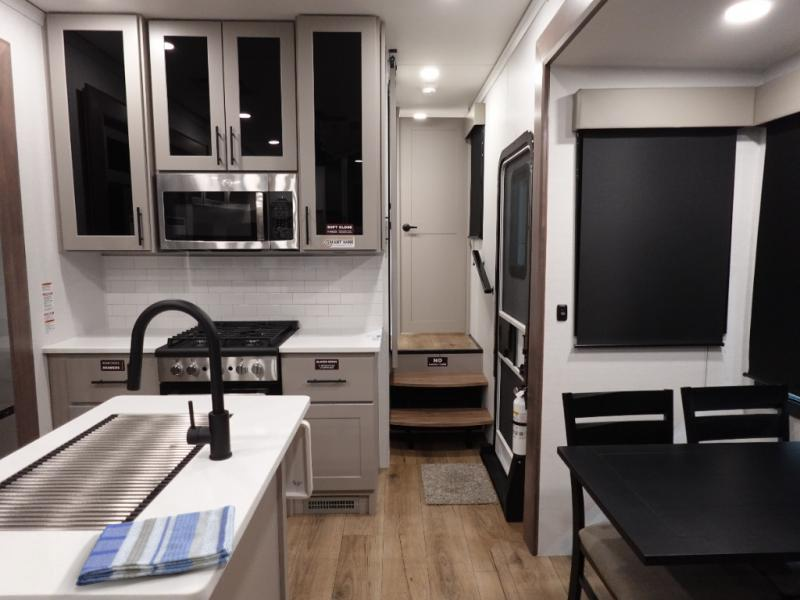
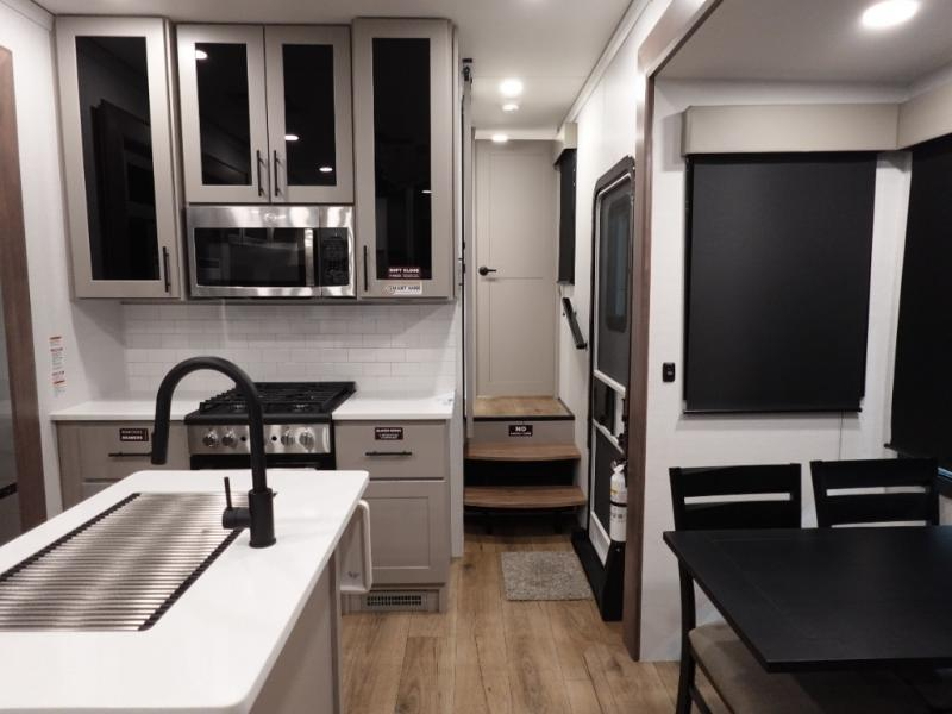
- dish towel (165, 539)
